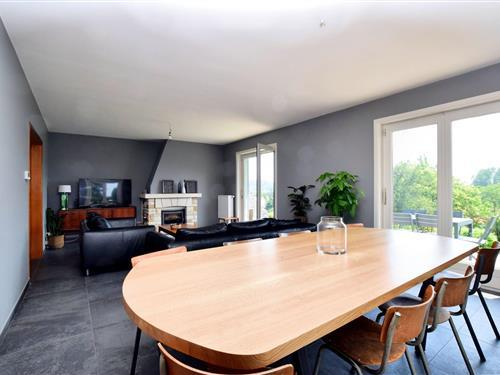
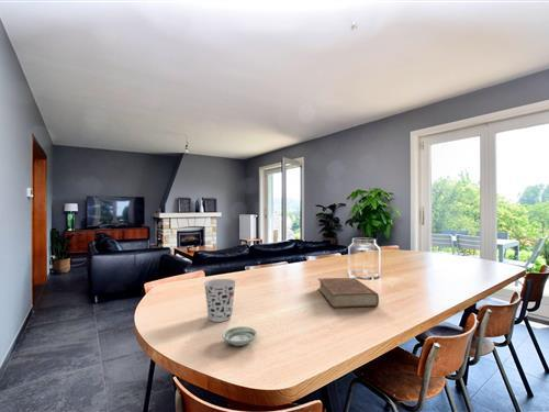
+ saucer (239, 337)
+ book (345, 290)
+ cup (220, 300)
